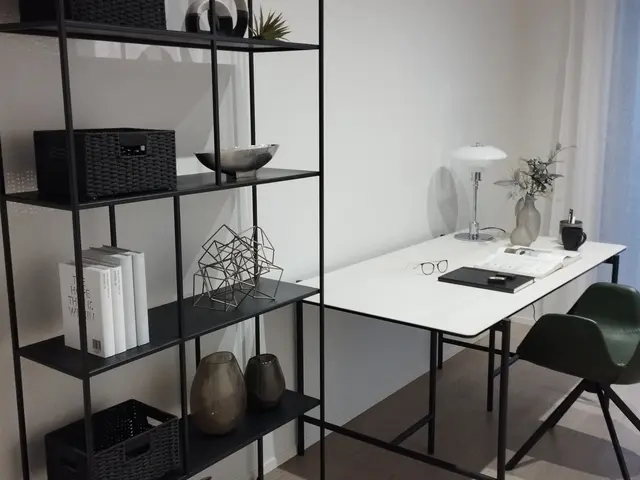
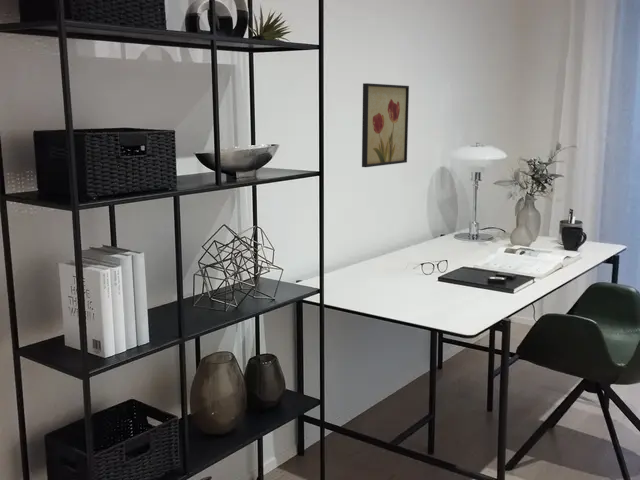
+ wall art (384, 125)
